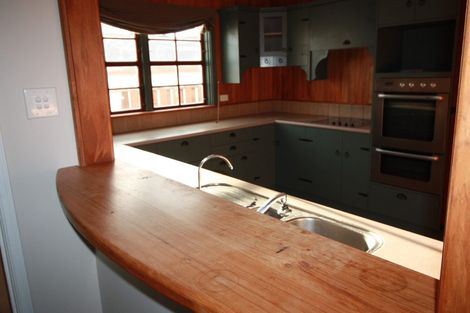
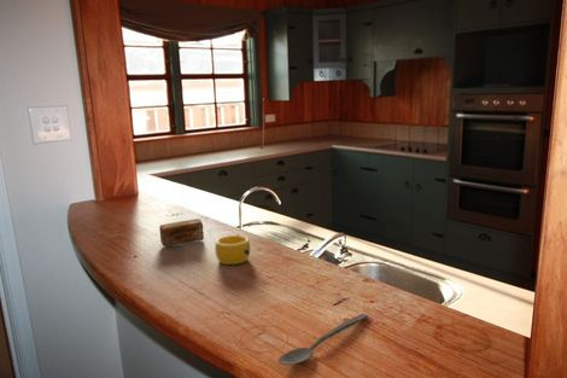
+ soap bar (181, 232)
+ cup (233, 248)
+ spoon (327, 336)
